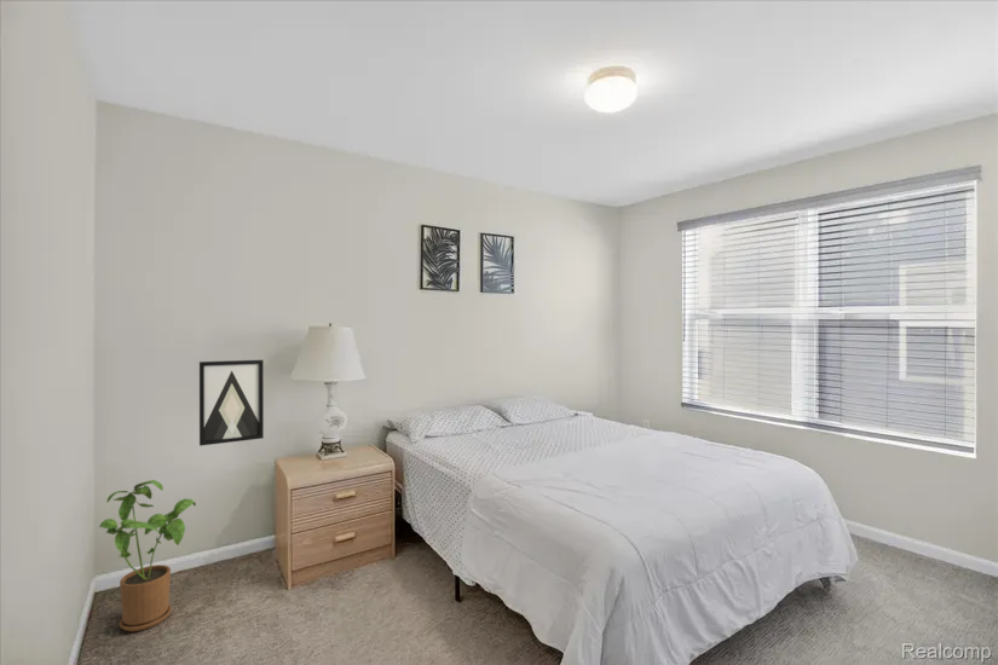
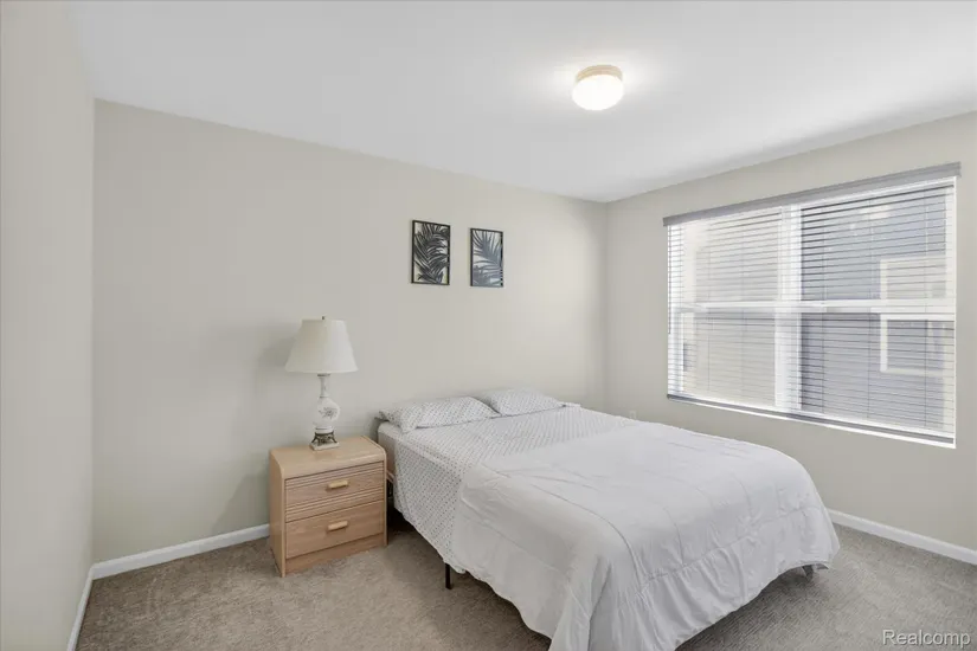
- house plant (151, 550)
- wall art (232, 400)
